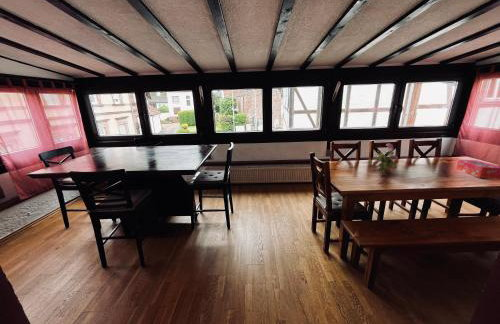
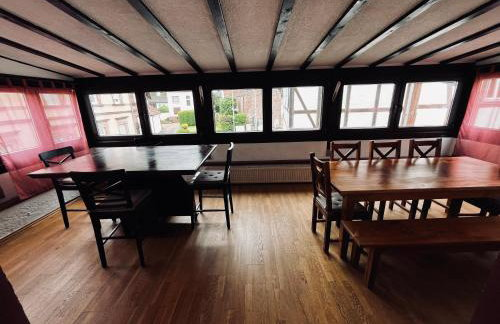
- tissue box (477, 168)
- flower bouquet (383, 158)
